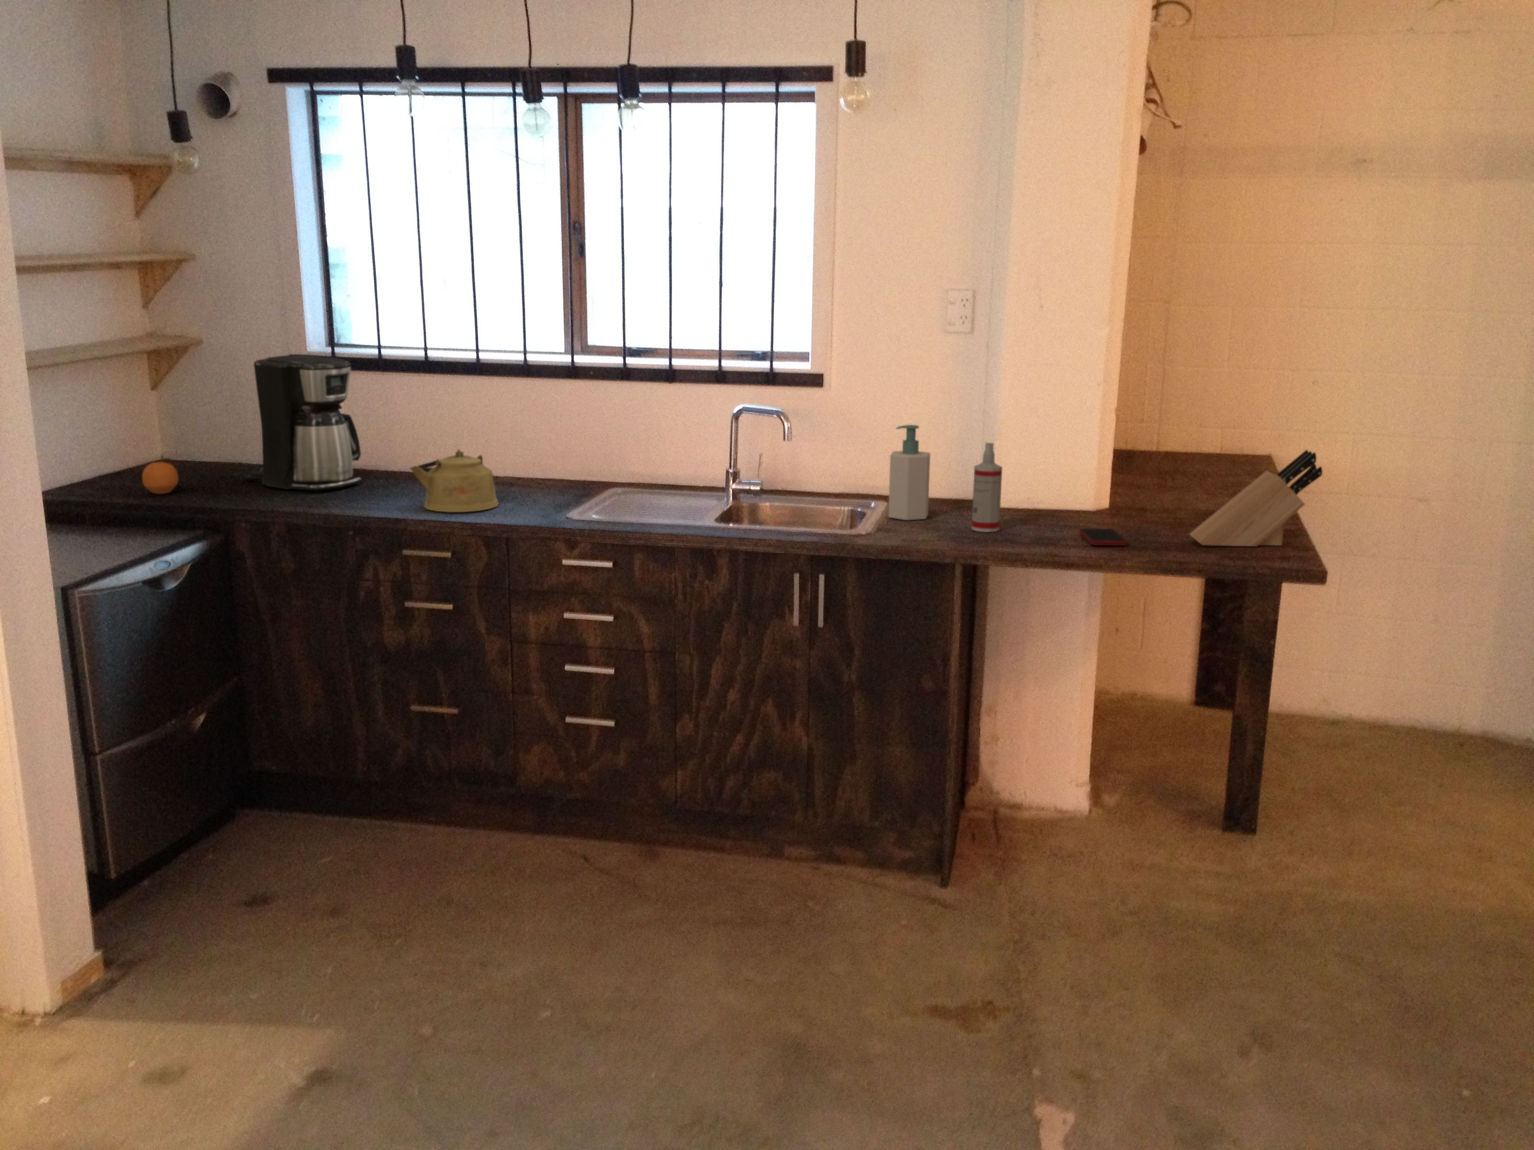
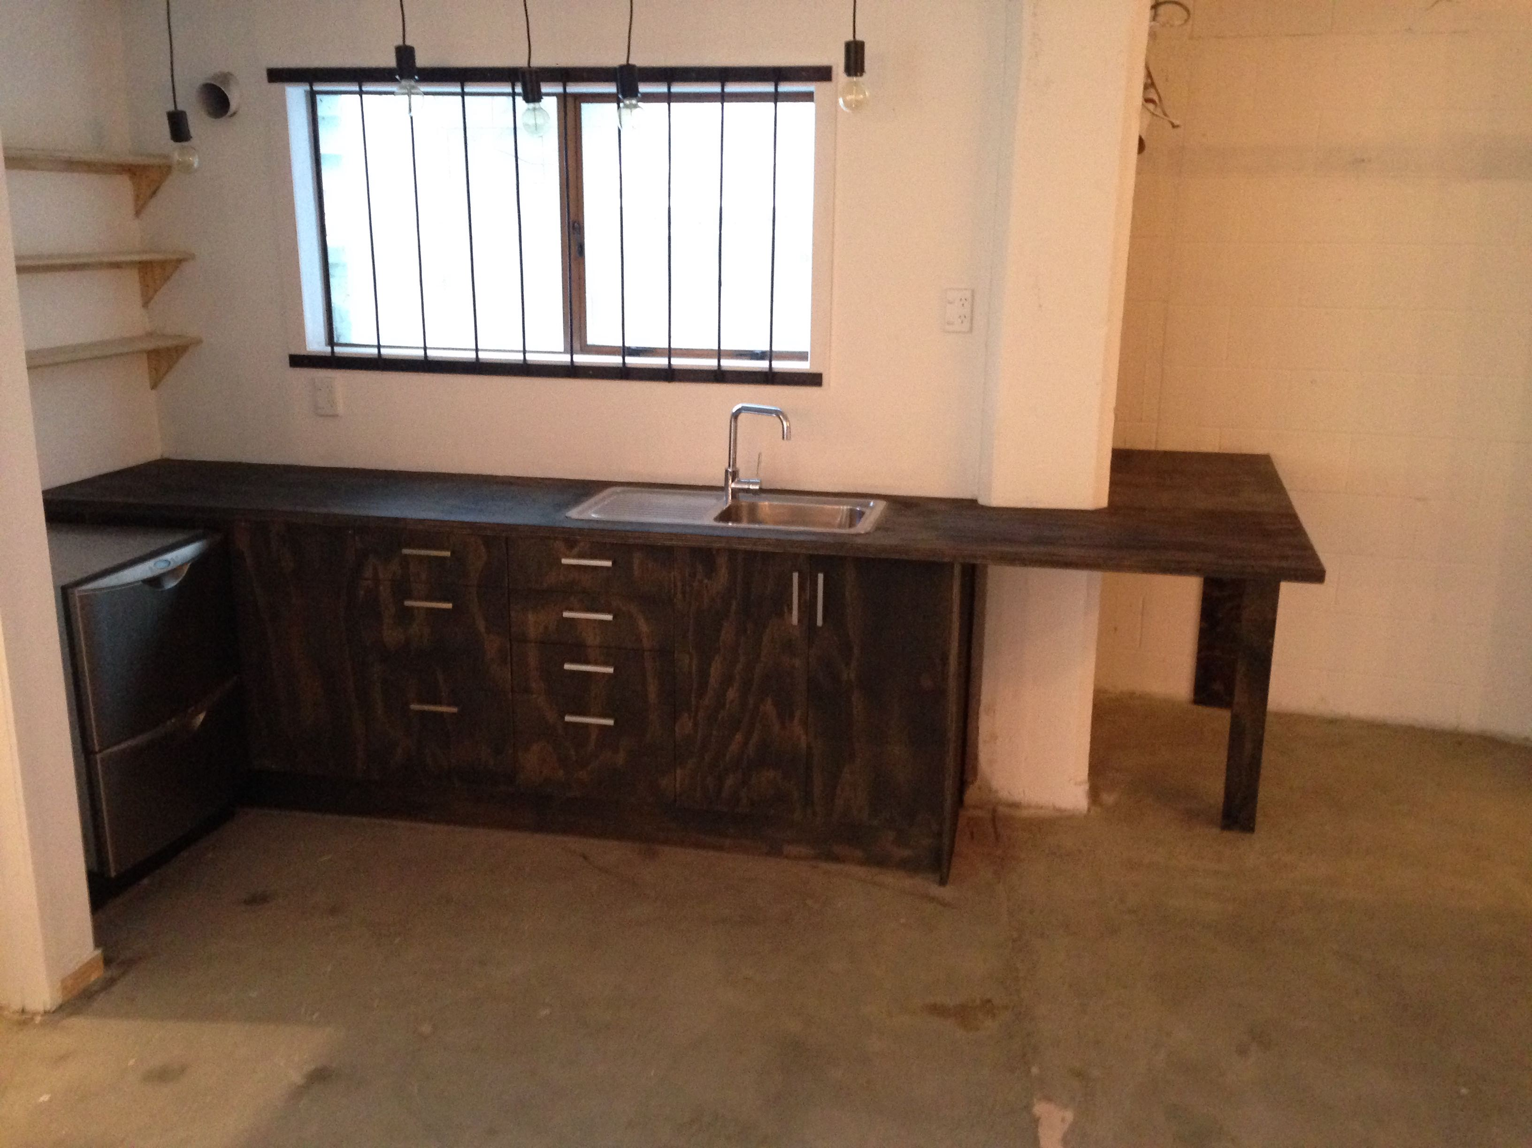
- knife block (1256, 496)
- soap bottle (910, 471)
- cell phone (1103, 536)
- kettle (452, 478)
- coffee maker (306, 419)
- fruit (161, 478)
- spray bottle (987, 486)
